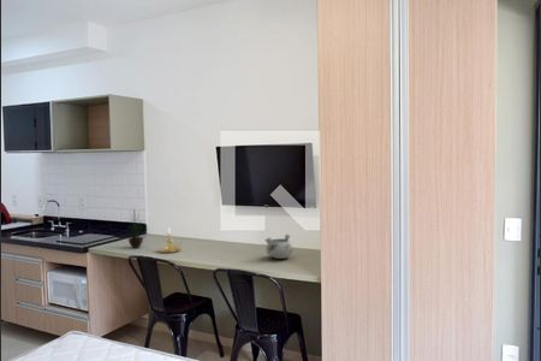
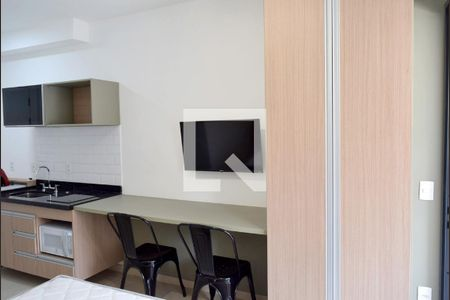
- potted plant (136, 224)
- decorative bowl (279, 247)
- candle holder (170, 238)
